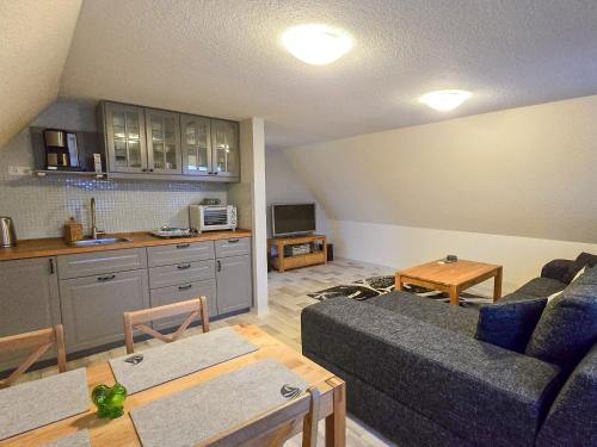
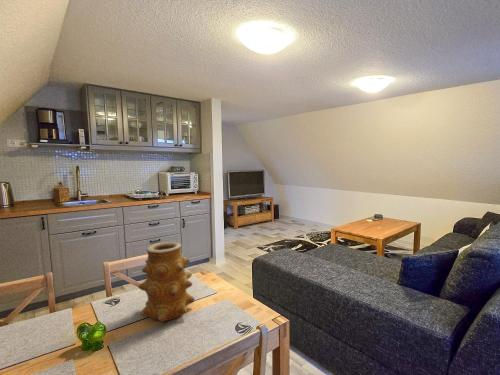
+ vase (167, 278)
